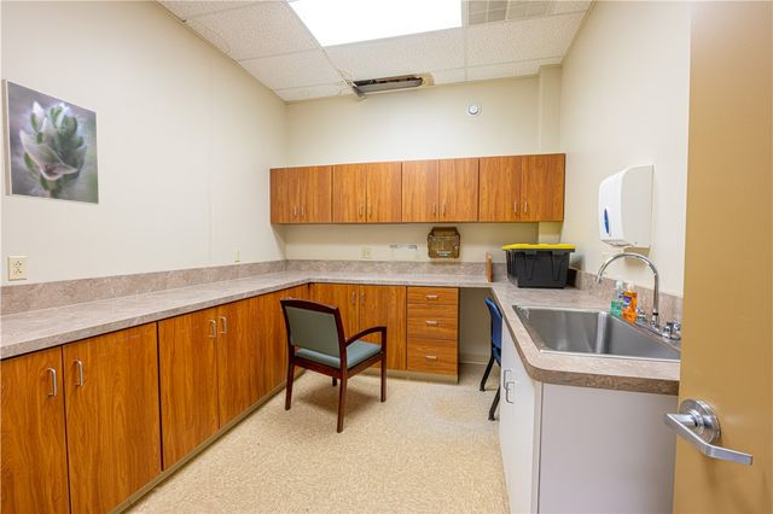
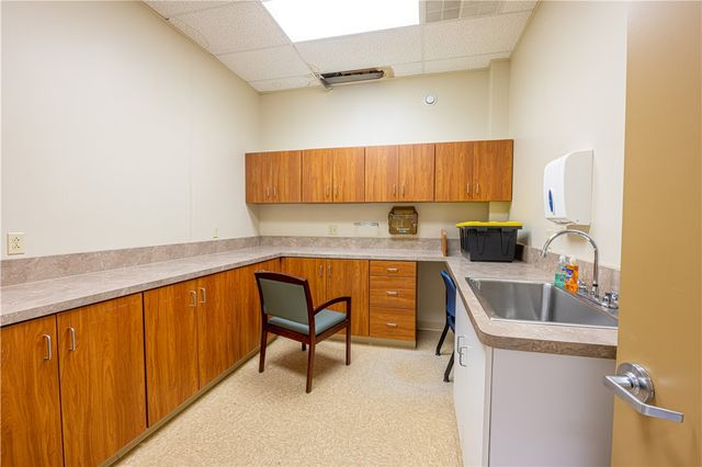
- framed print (56, 148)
